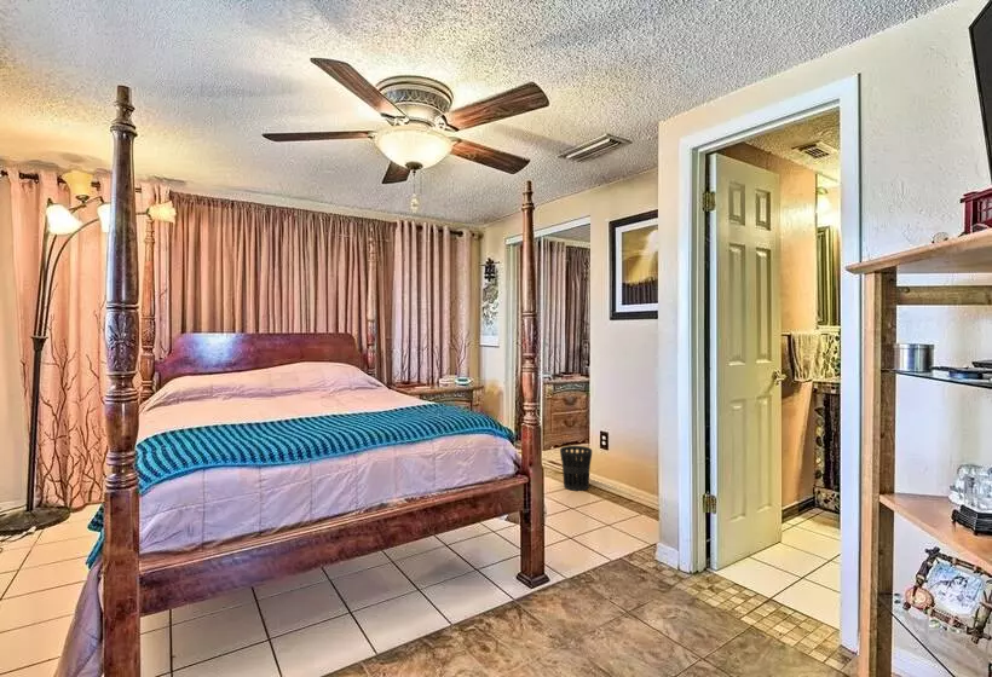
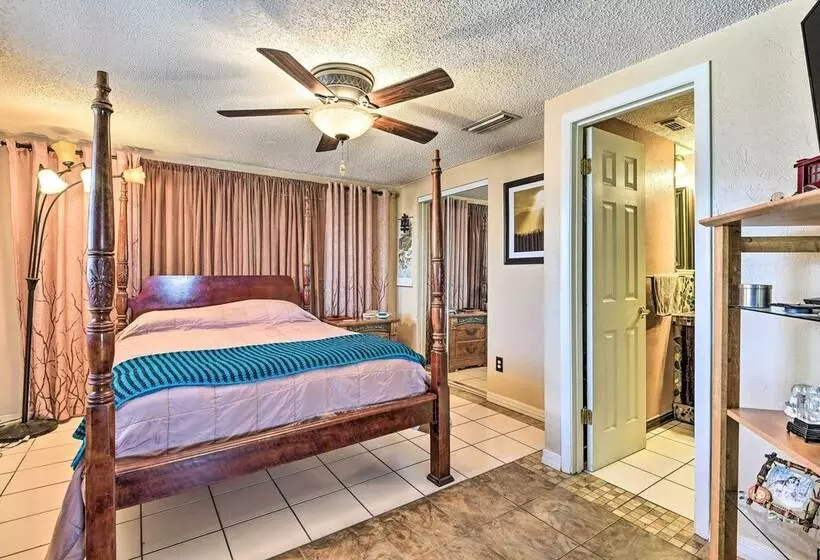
- wastebasket (576, 468)
